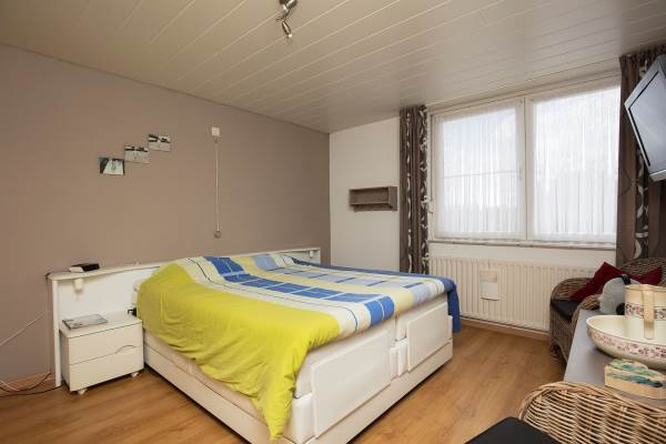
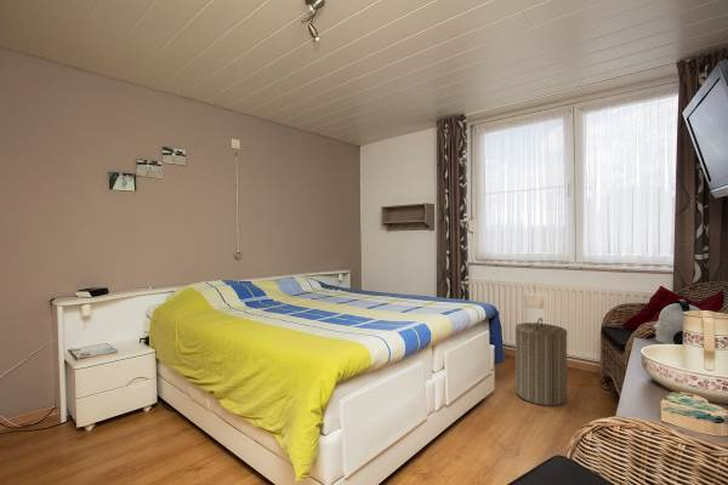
+ laundry hamper (540, 355)
